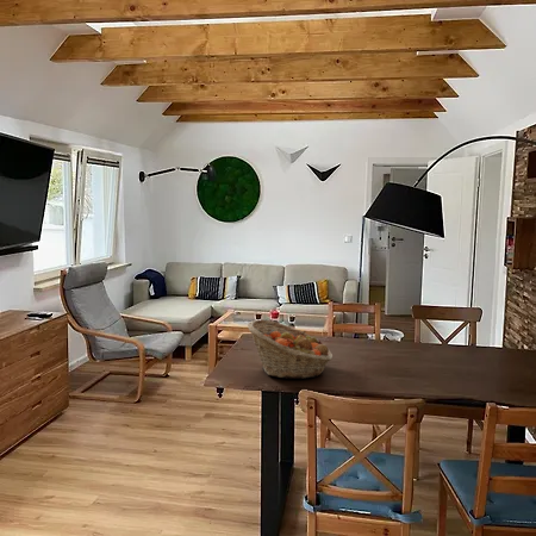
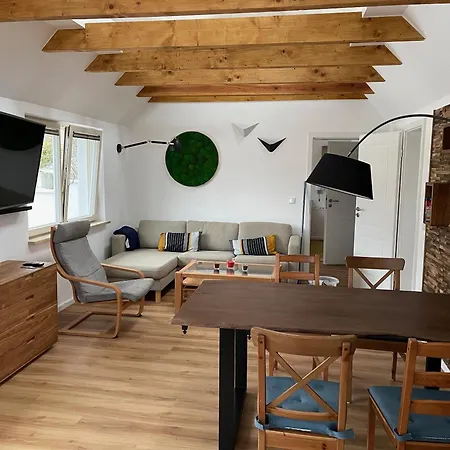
- fruit basket (289, 347)
